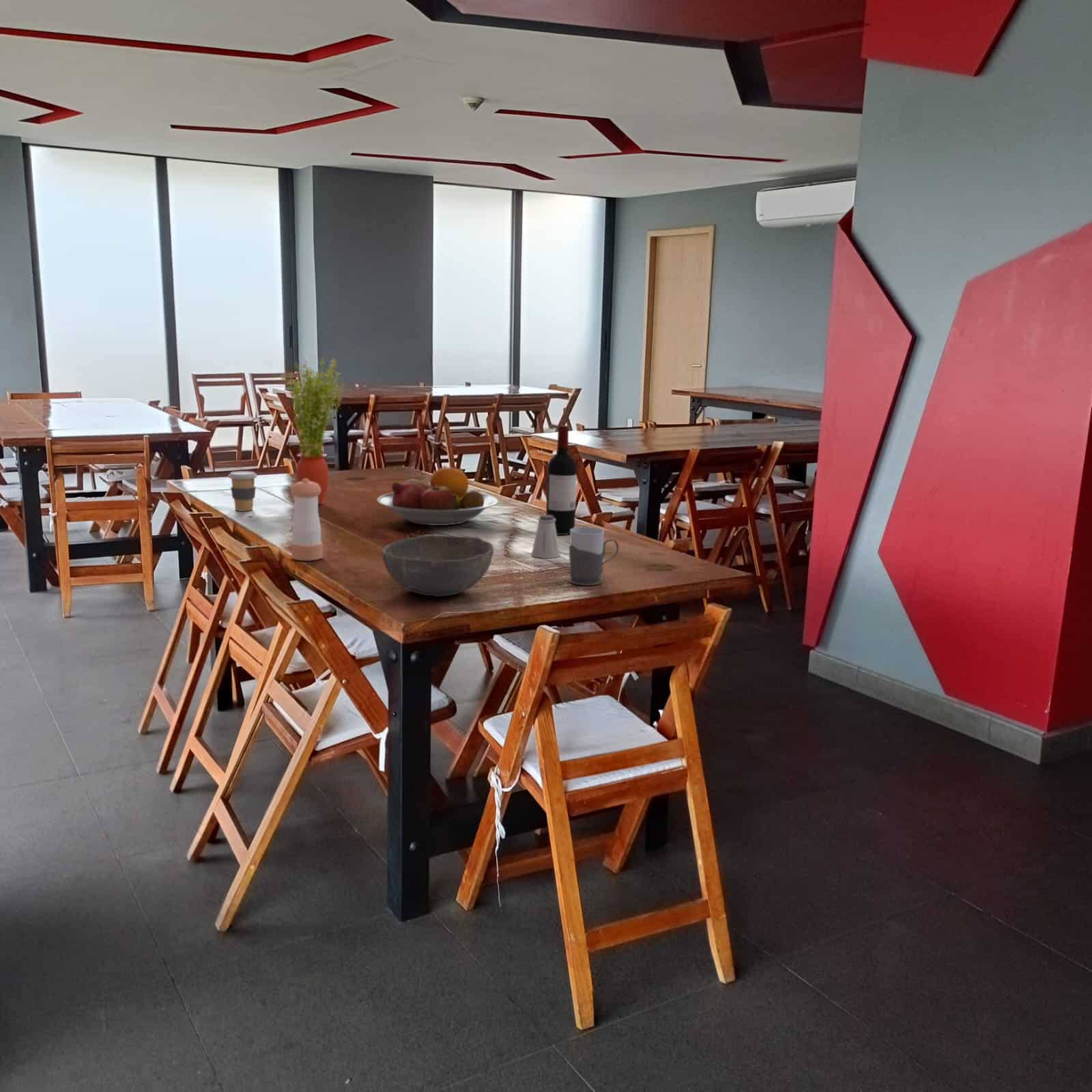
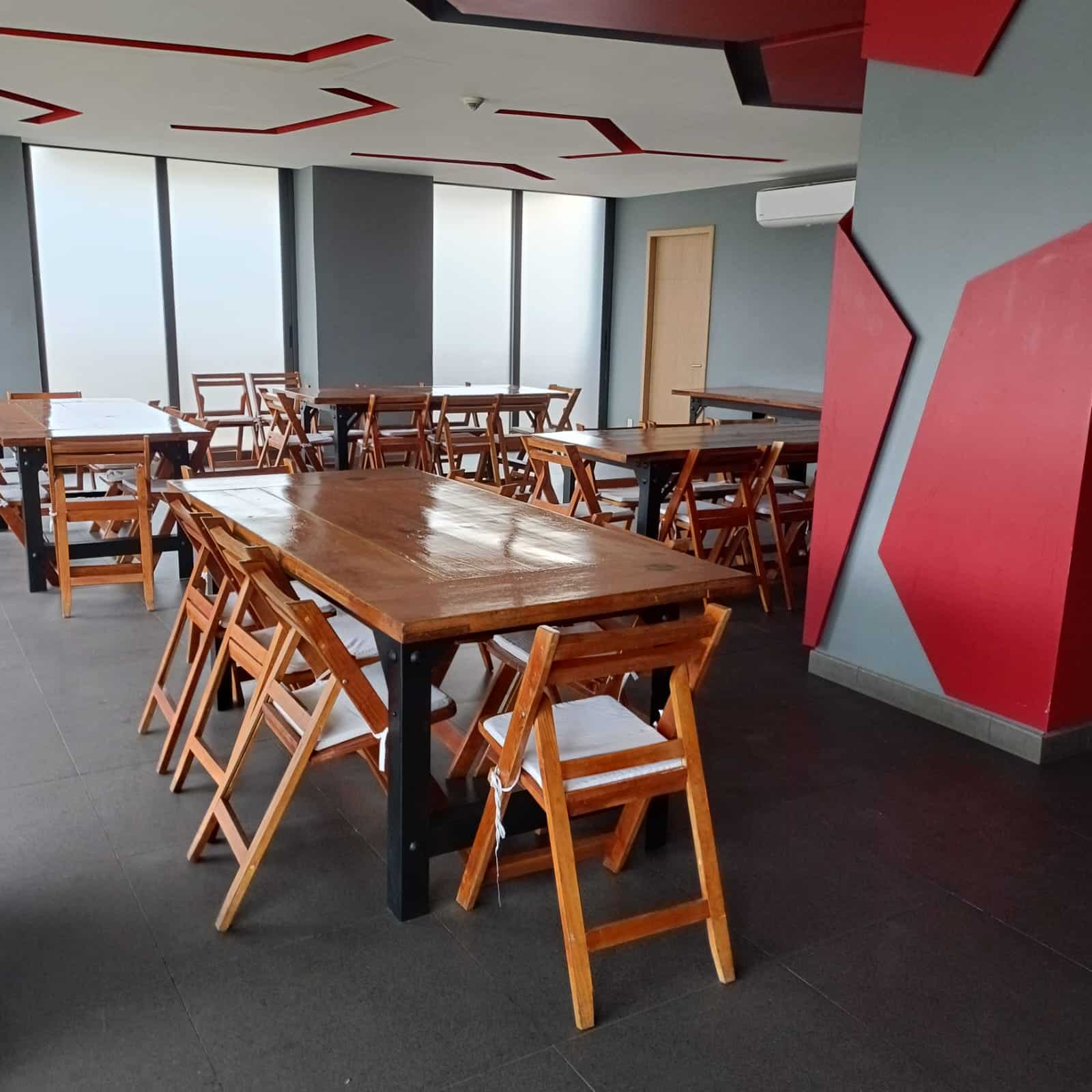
- mug (594, 555)
- saltshaker (546, 535)
- coffee cup (243, 491)
- potted plant (315, 430)
- pepper shaker (306, 518)
- bowl (437, 568)
- wine bottle (561, 480)
- fruit bowl (437, 494)
